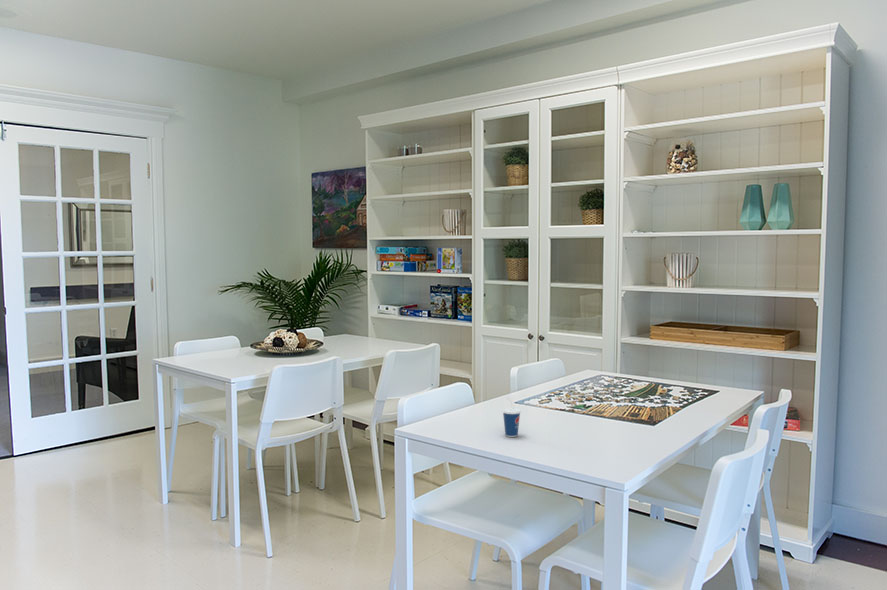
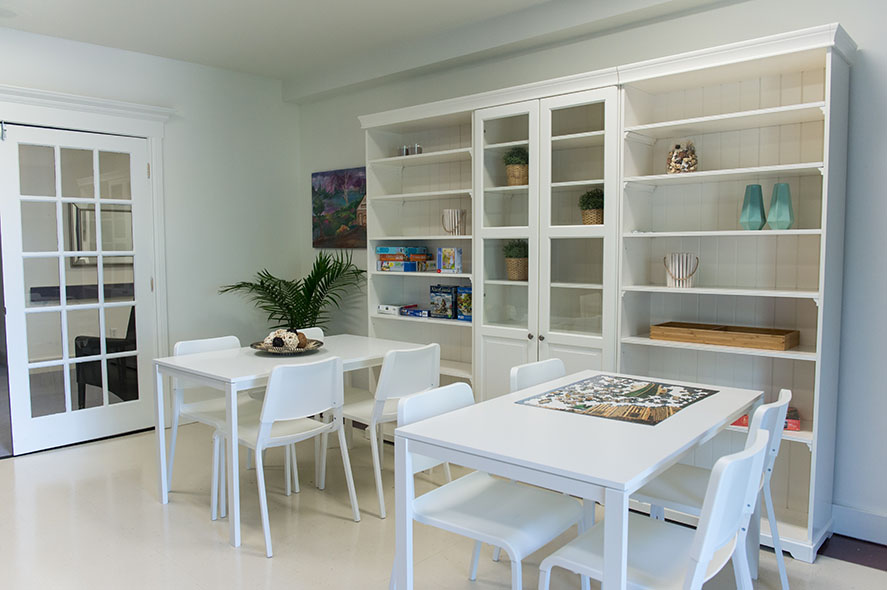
- cup (511, 415)
